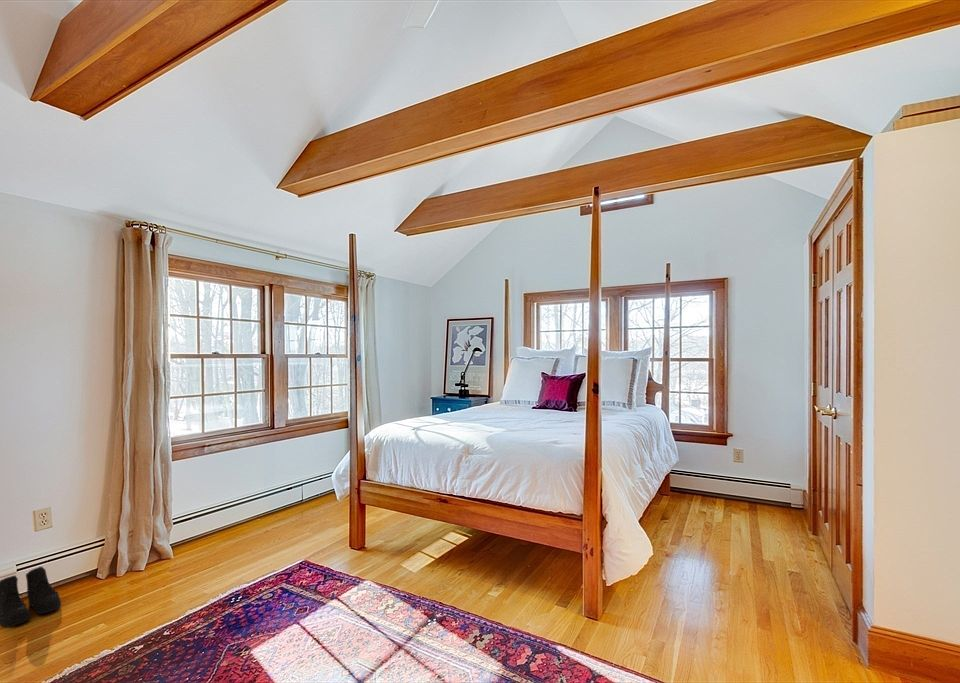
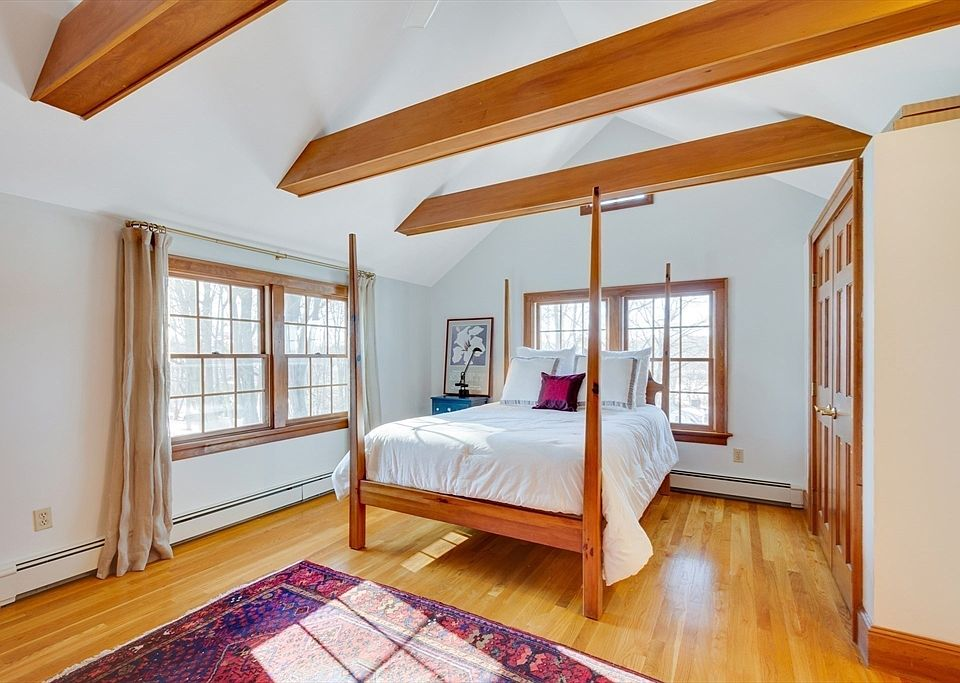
- boots (27, 593)
